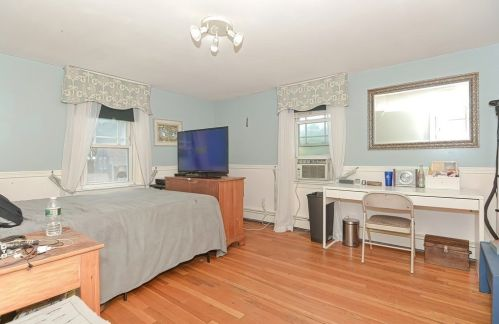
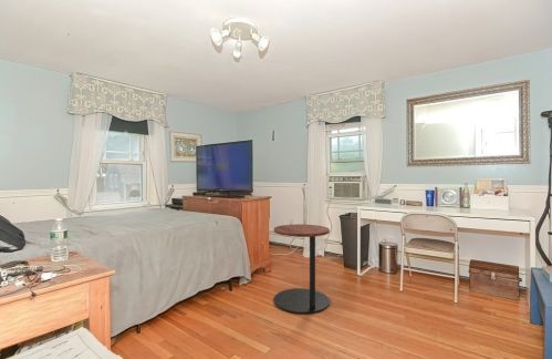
+ side table (310, 264)
